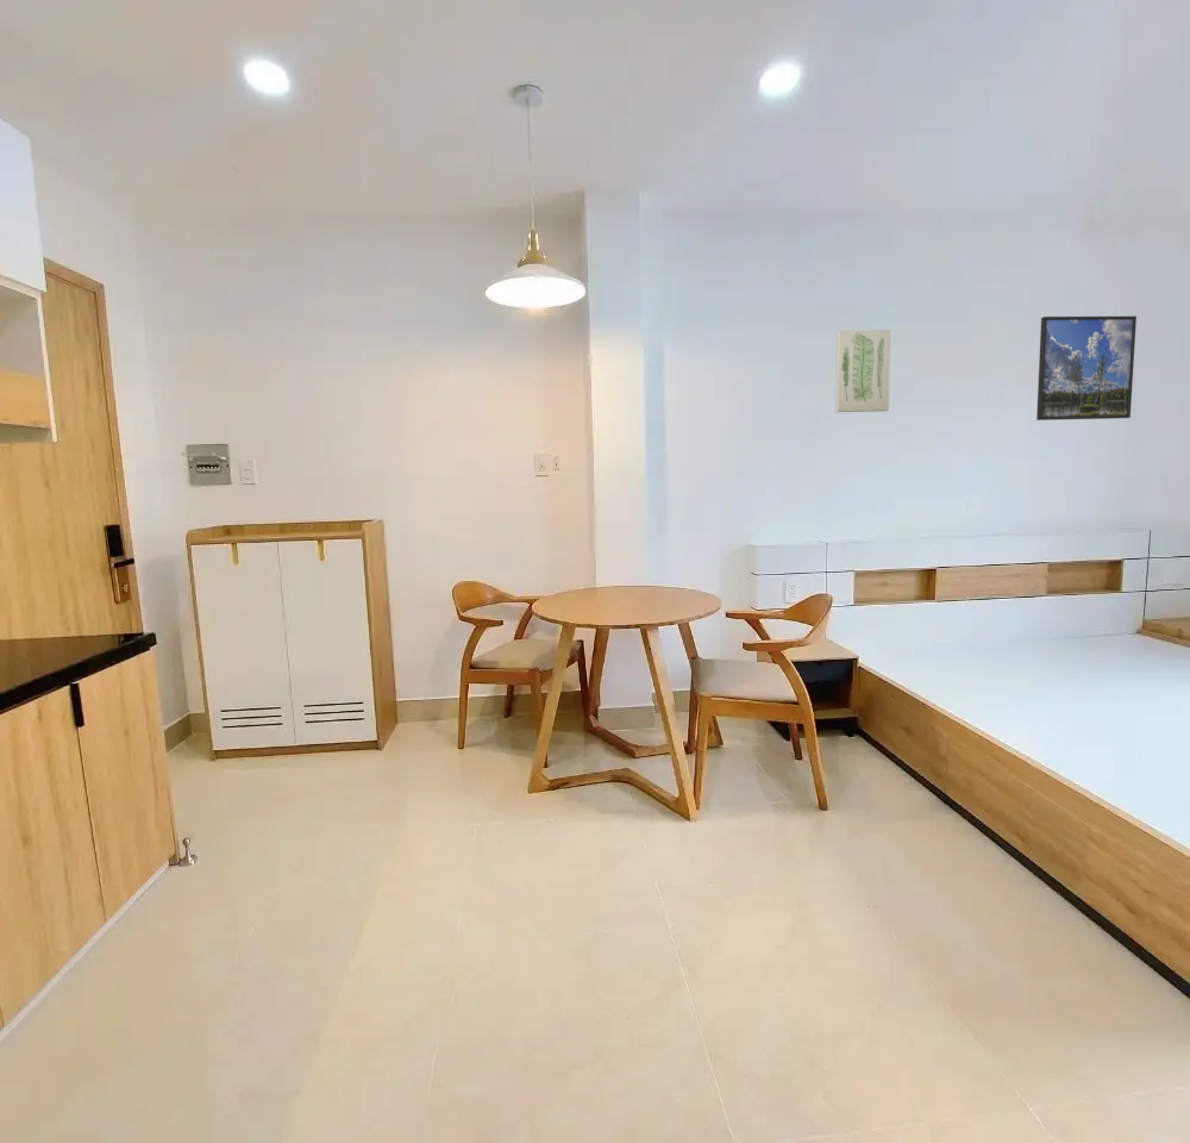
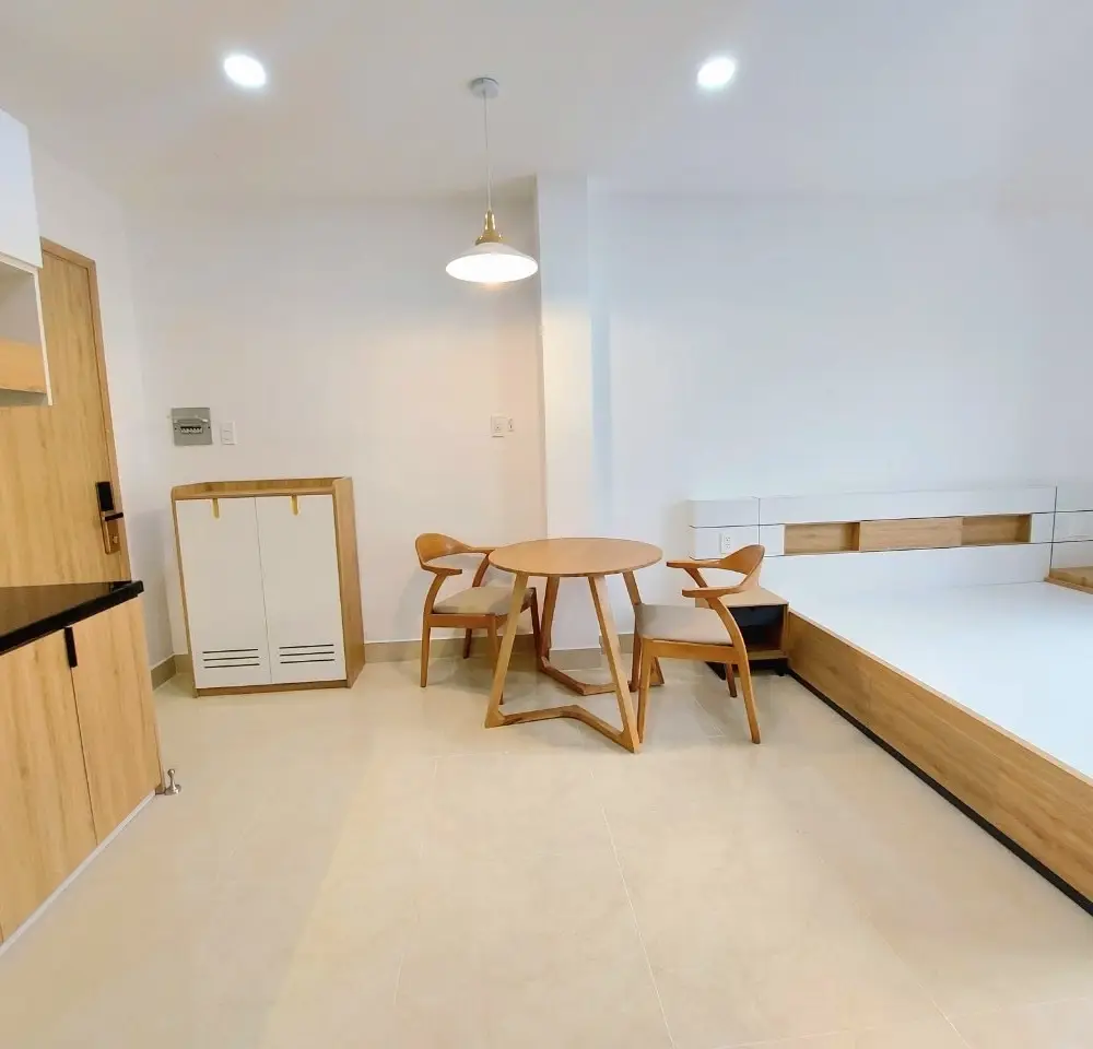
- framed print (1085, 368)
- wall art (862, 371)
